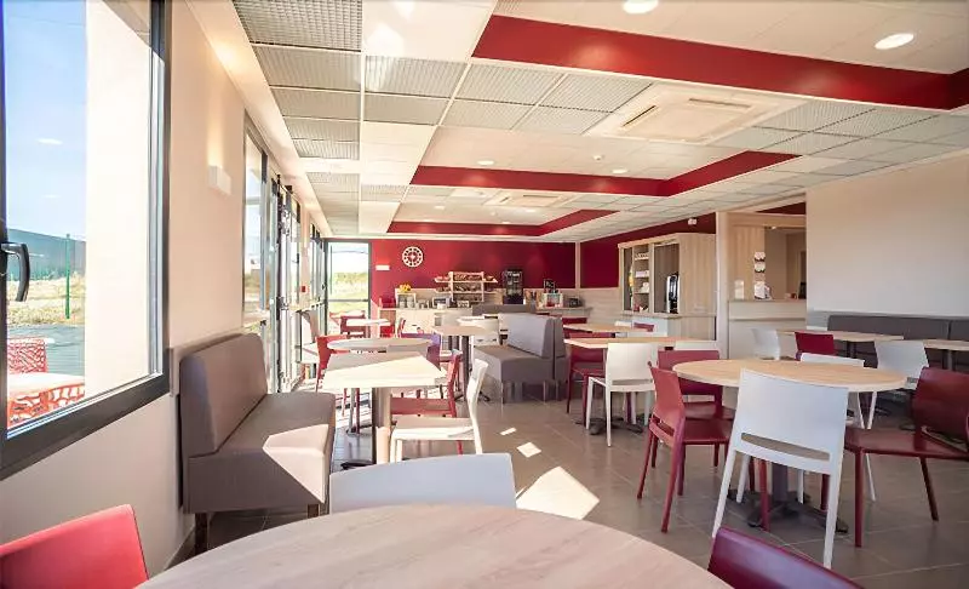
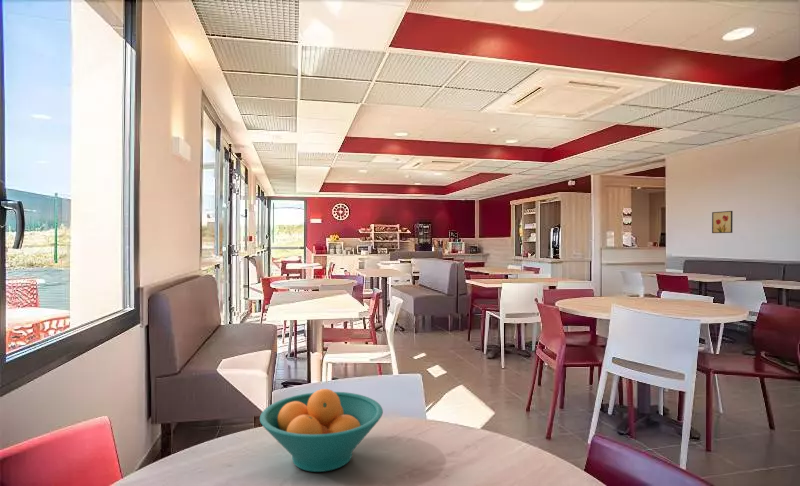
+ fruit bowl (322, 424)
+ wall art (722, 222)
